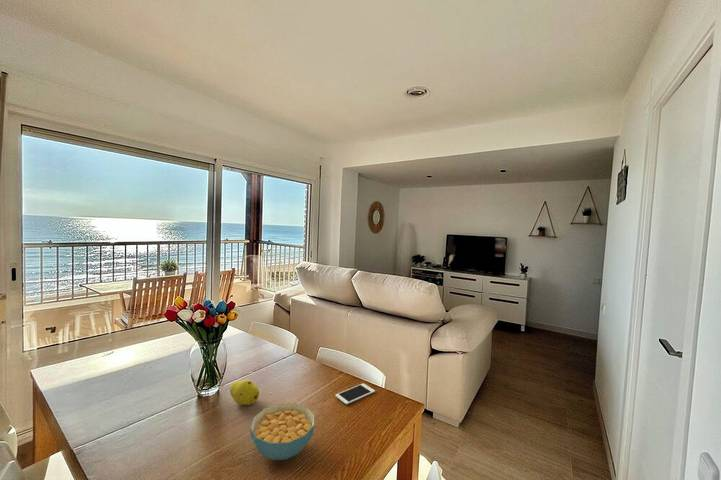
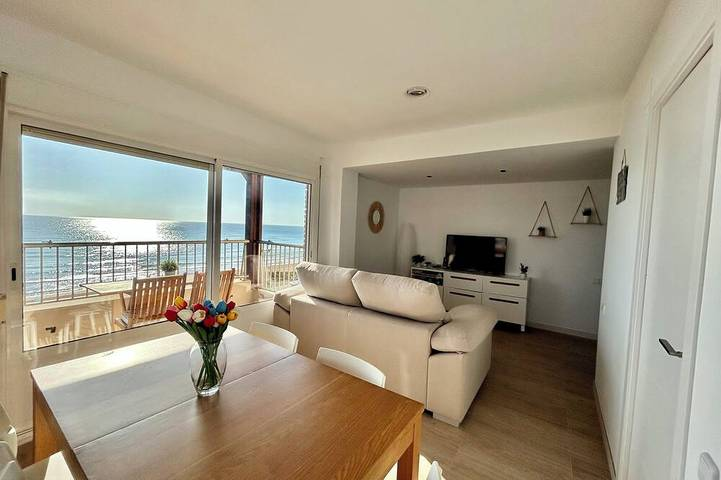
- cell phone (355, 393)
- cereal bowl (283, 436)
- fruit (243, 391)
